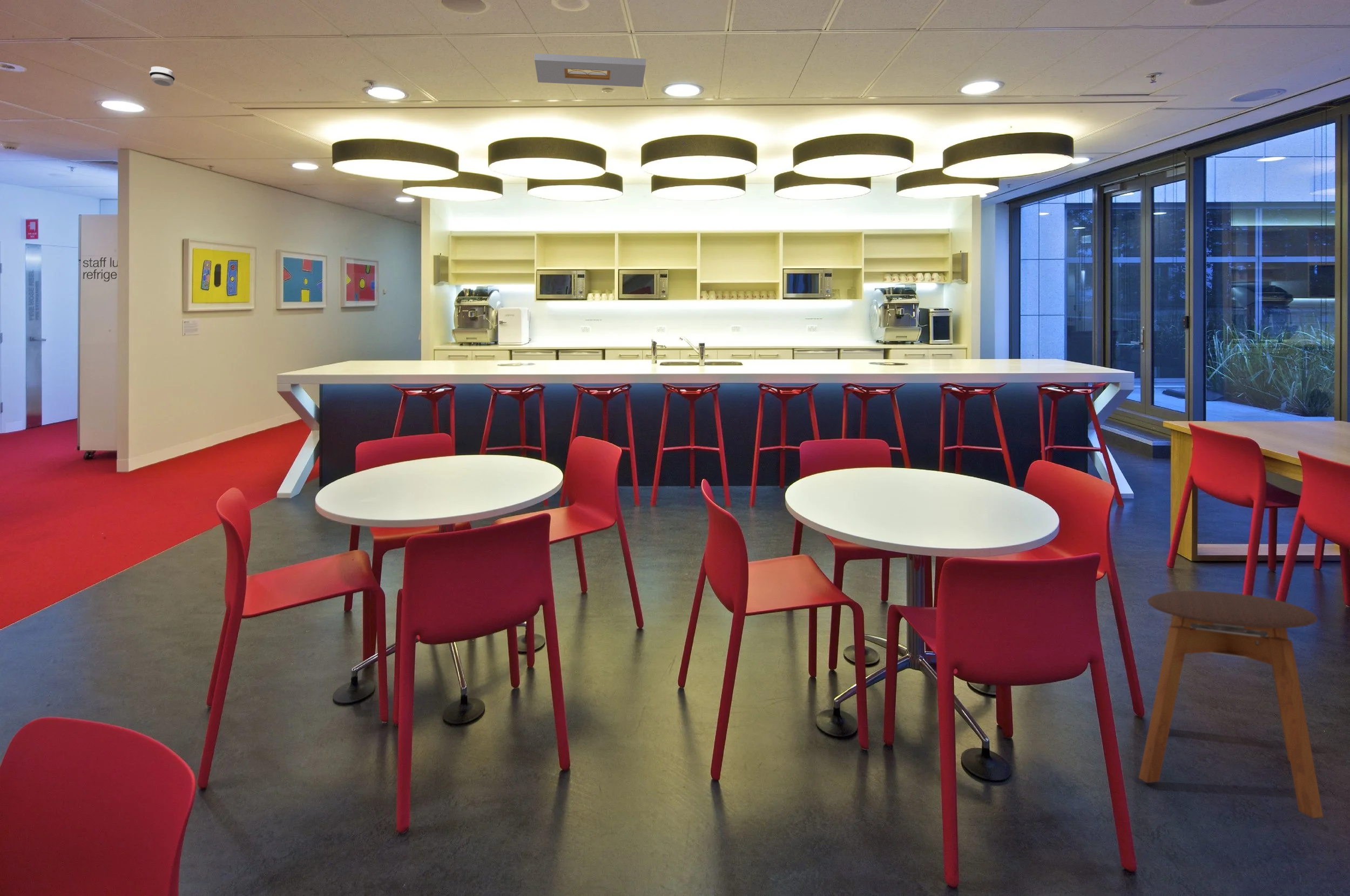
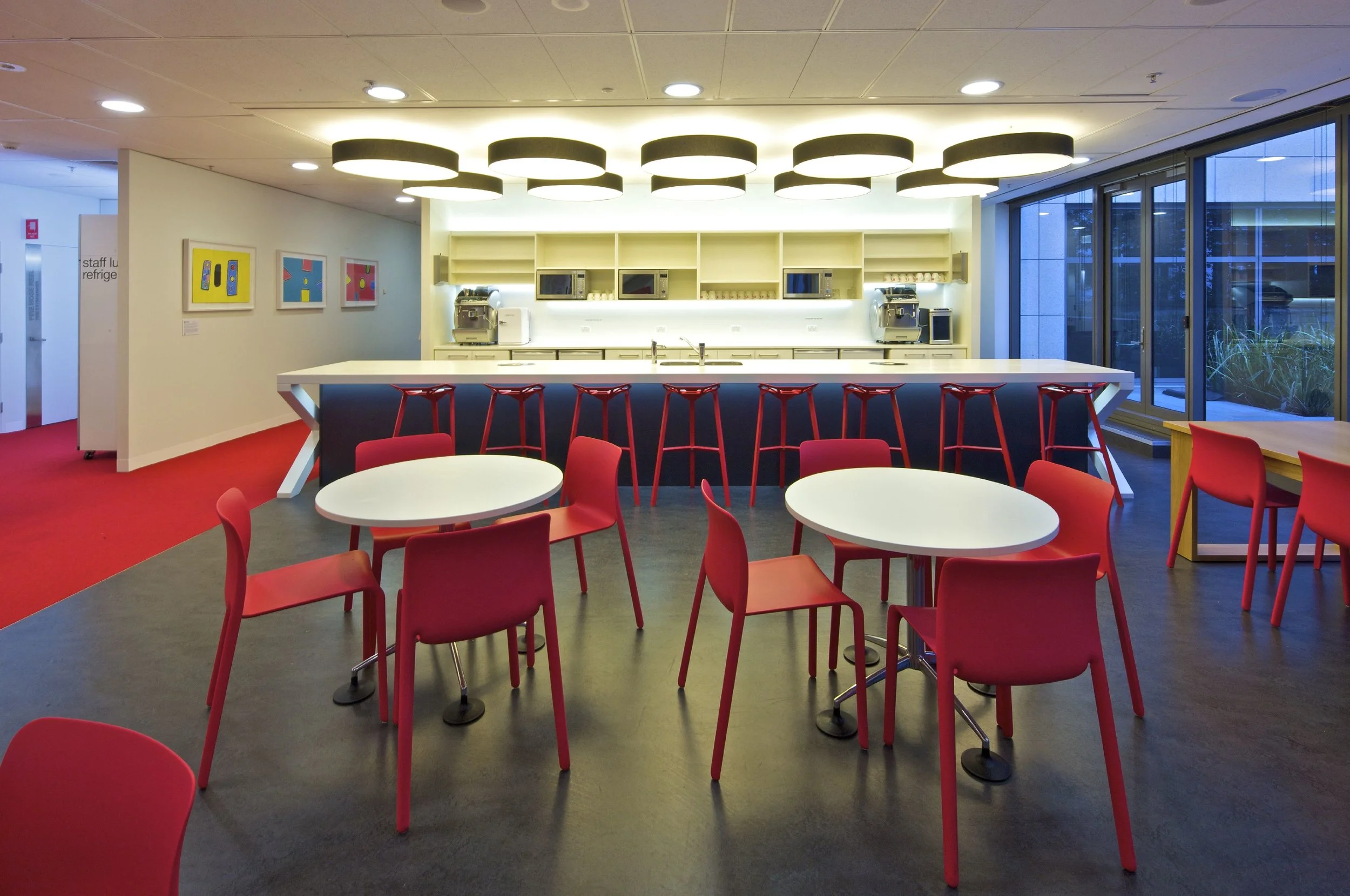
- stool (1231, 656)
- ceiling vent (590, 70)
- smoke detector (162, 77)
